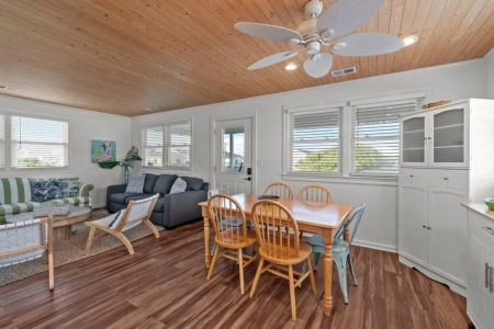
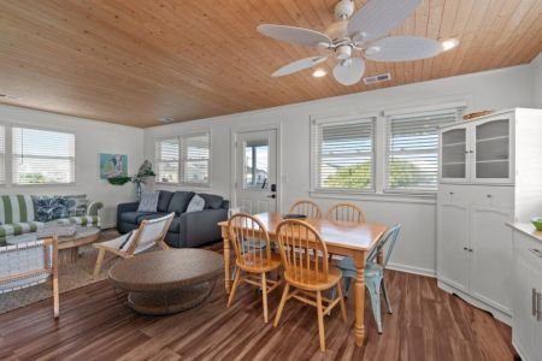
+ coffee table (170, 278)
